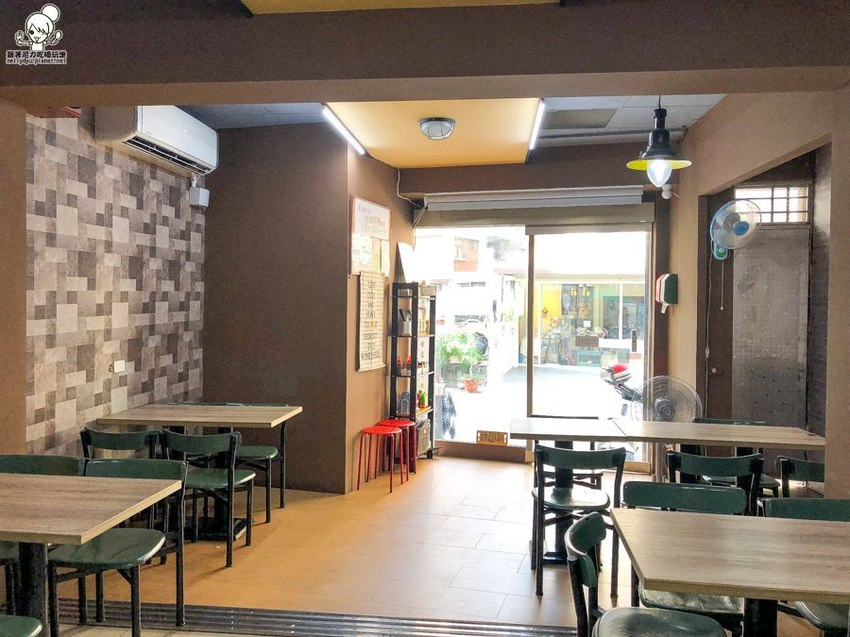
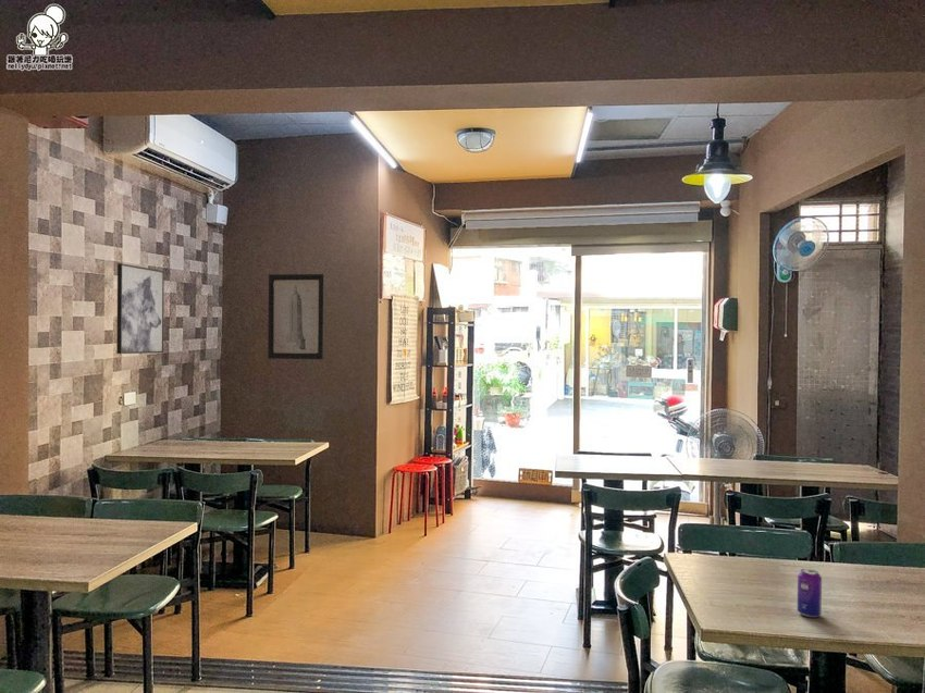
+ wall art (141, 310)
+ beverage can (809, 592)
+ wall art (295, 317)
